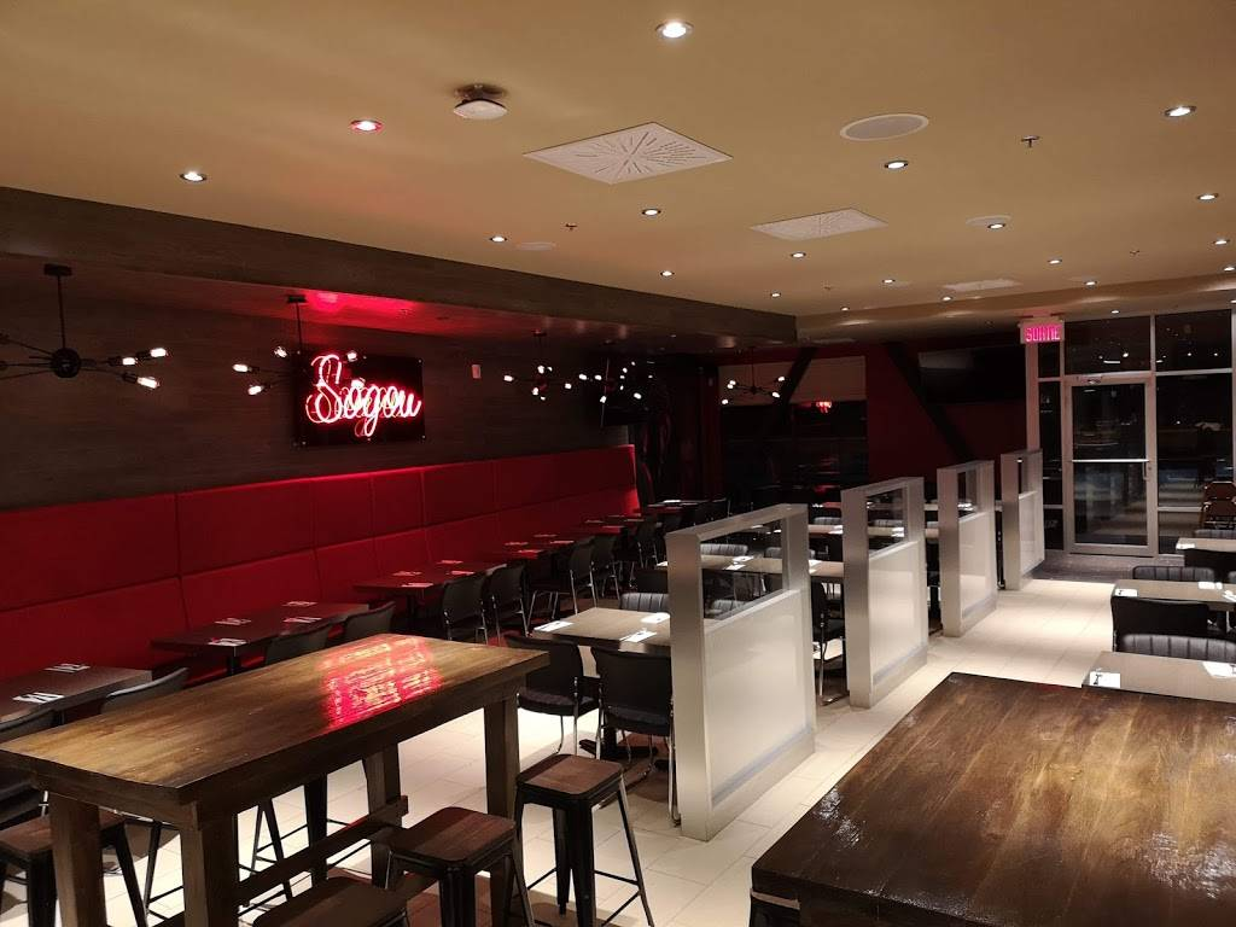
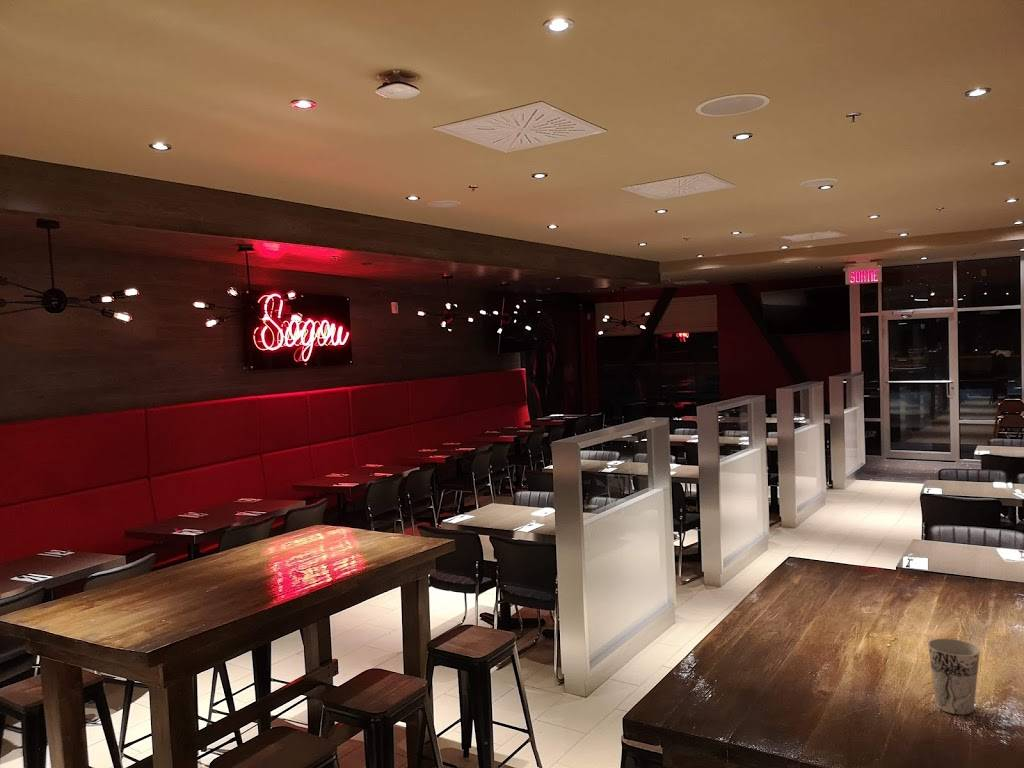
+ cup (953, 676)
